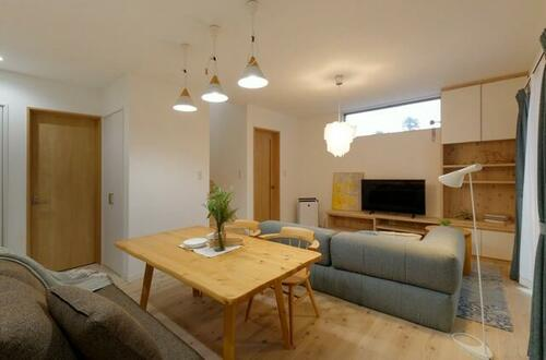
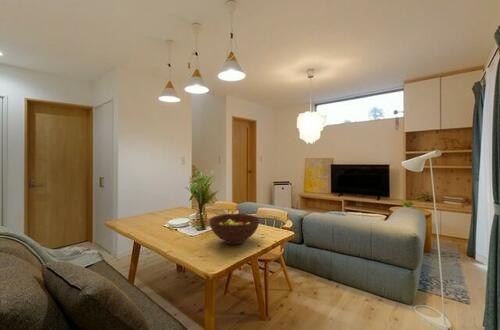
+ fruit bowl (234, 230)
